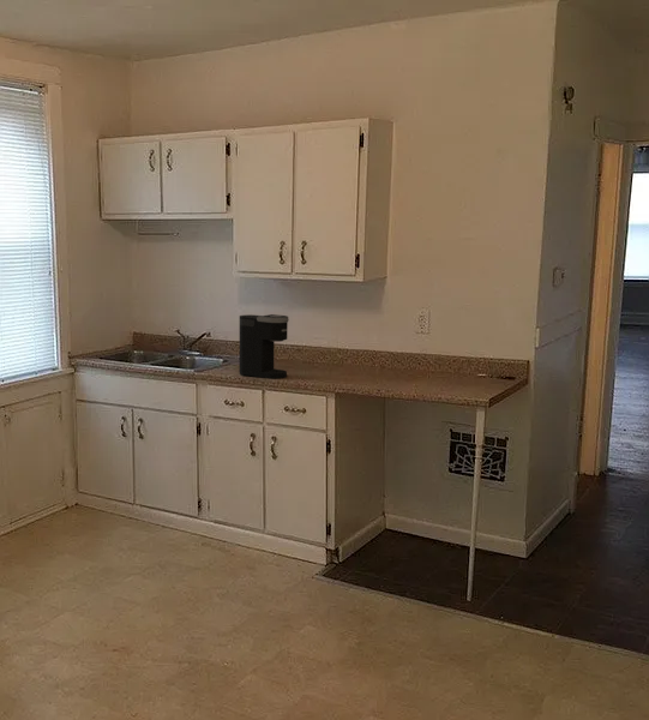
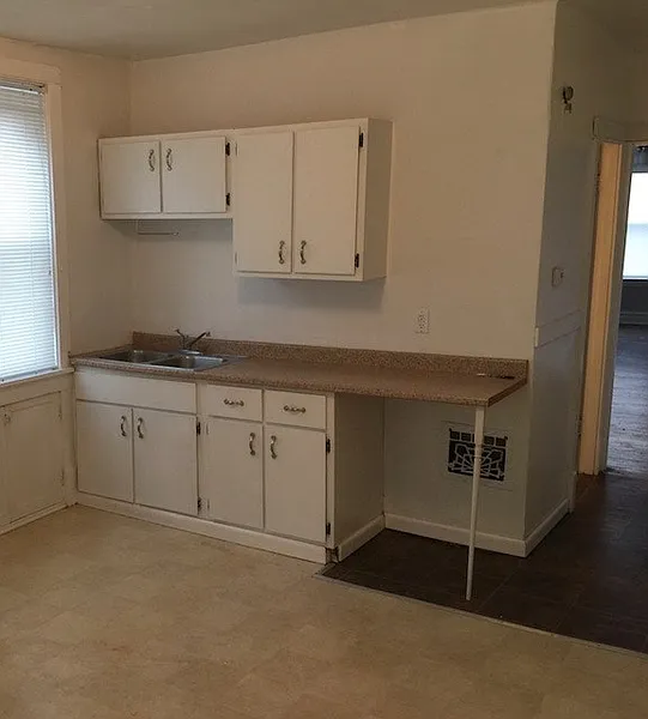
- coffee maker (263, 344)
